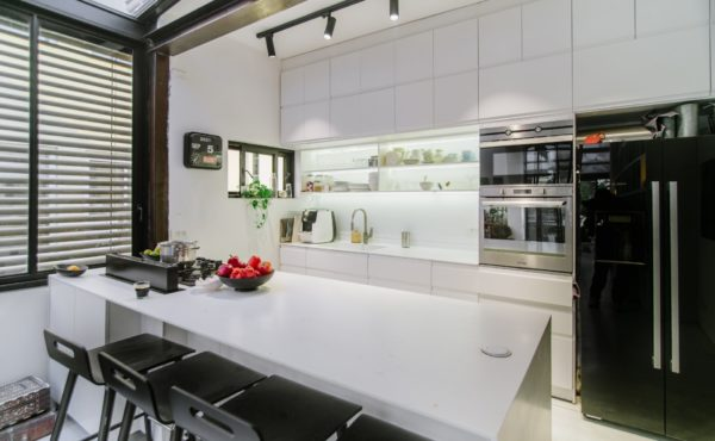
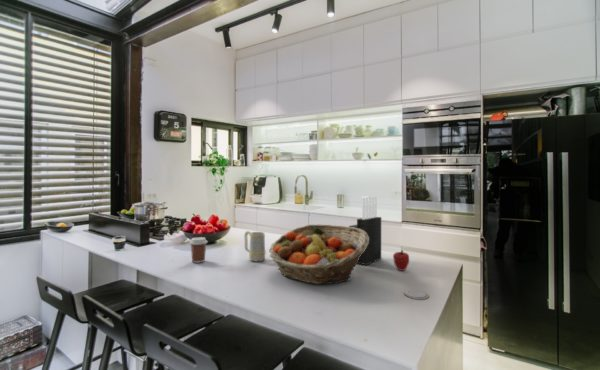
+ apple (401, 260)
+ fruit basket (317, 251)
+ coffee cup (198, 249)
+ mug (254, 245)
+ knife block (363, 228)
